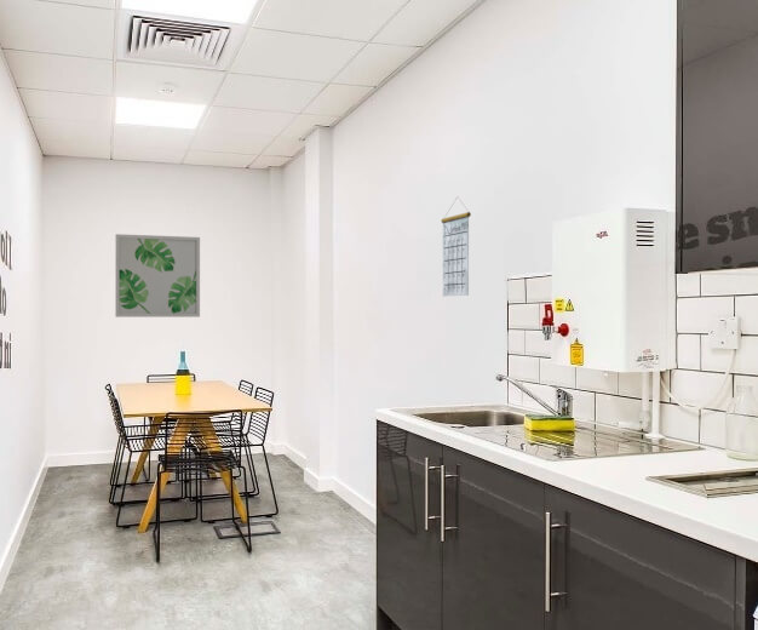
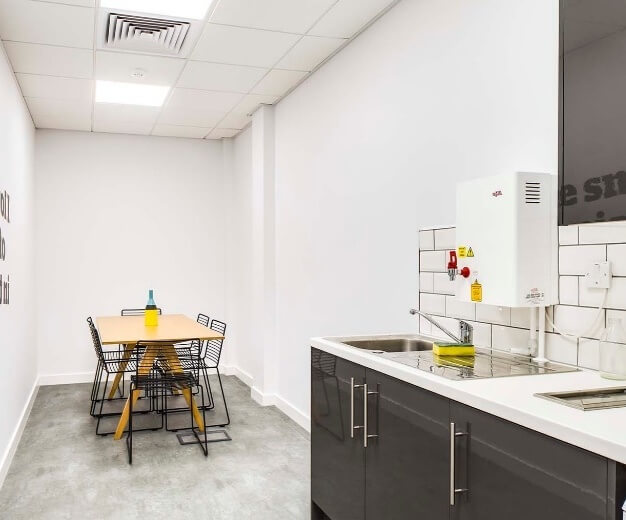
- wall art (157, 276)
- calendar (455, 246)
